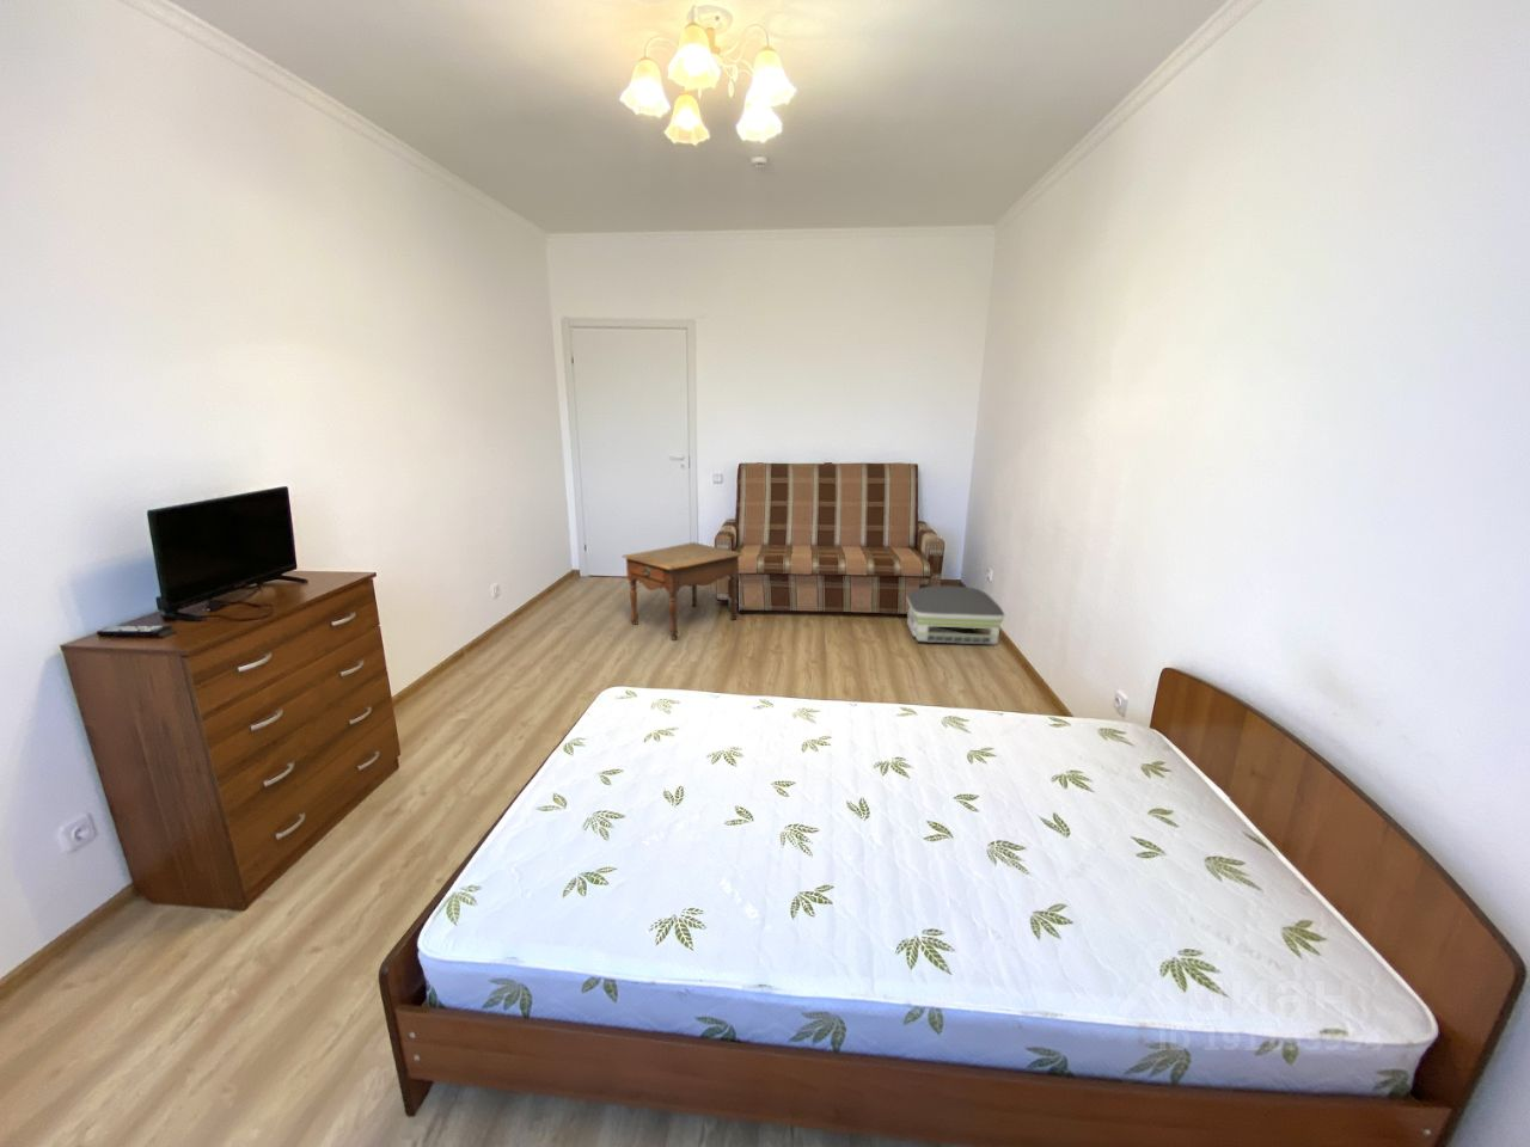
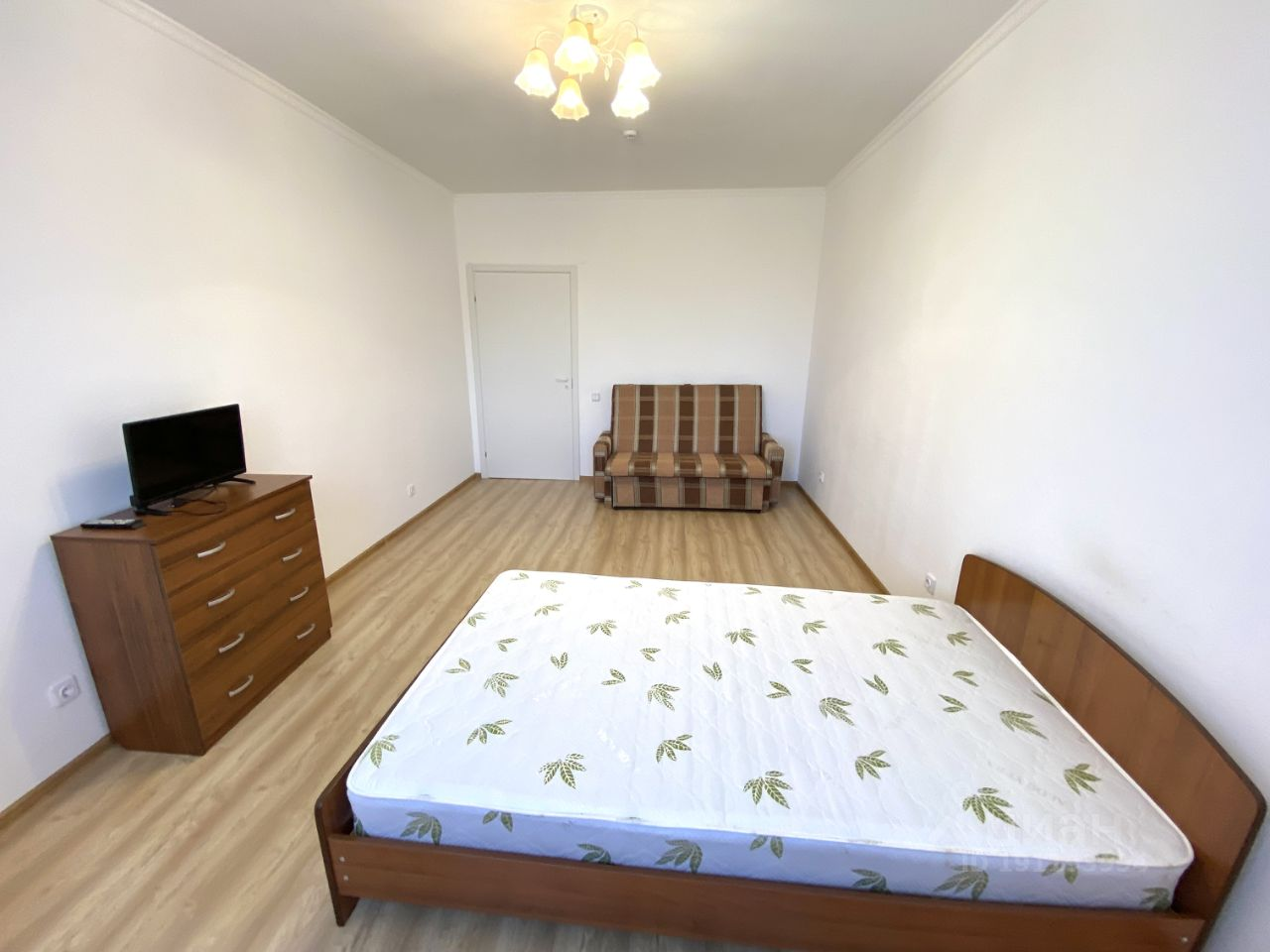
- air purifier (953, 611)
- side table (684, 586)
